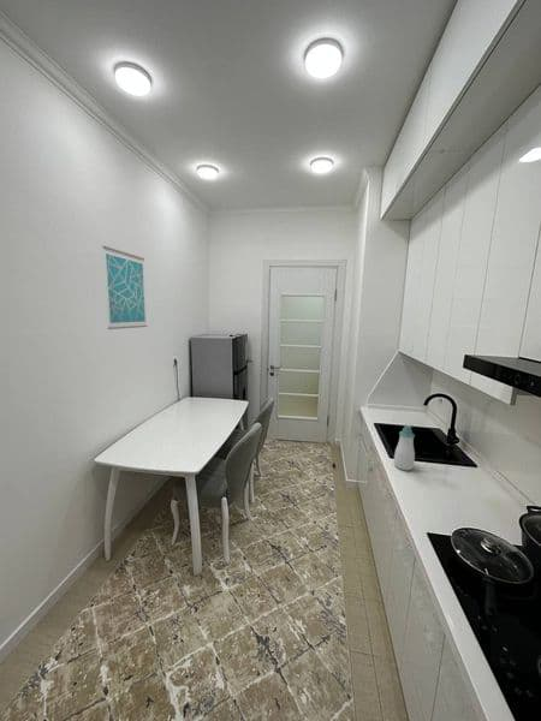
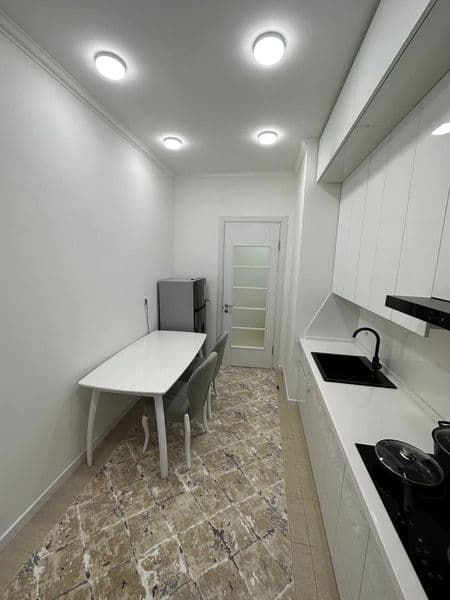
- soap bottle (405, 446)
- wall art (127, 291)
